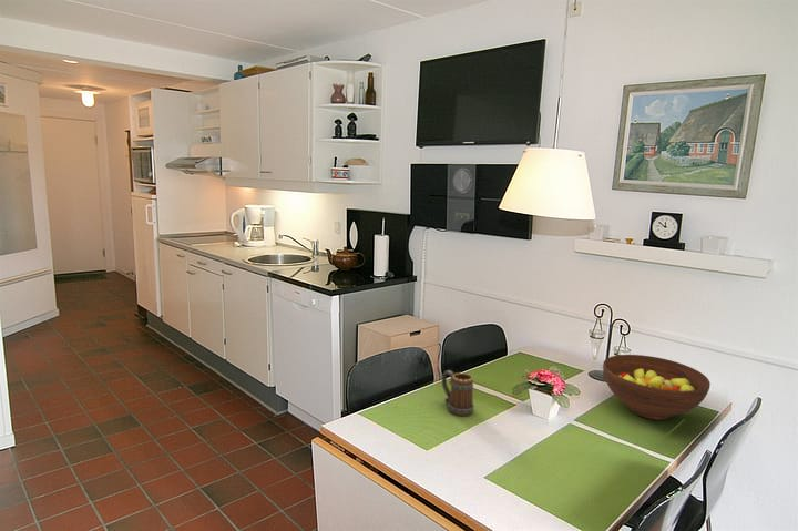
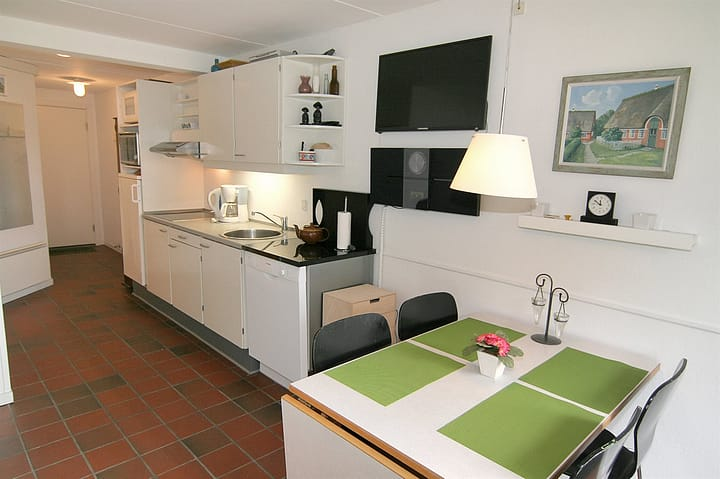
- fruit bowl (652, 391)
- mug (457, 391)
